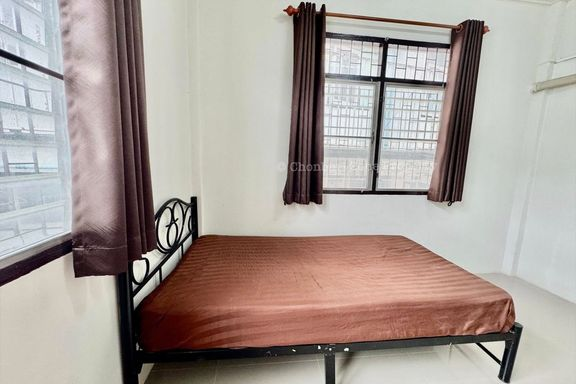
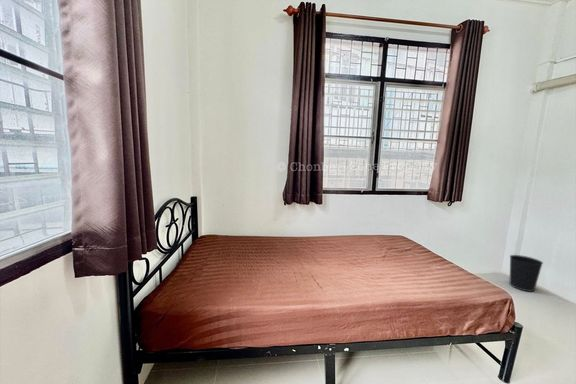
+ wastebasket (523, 273)
